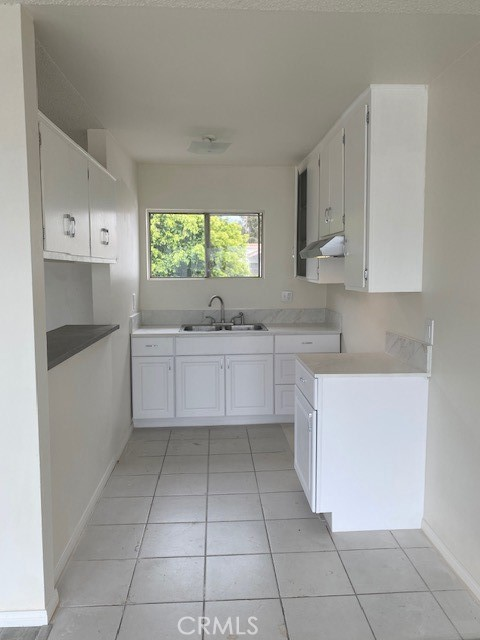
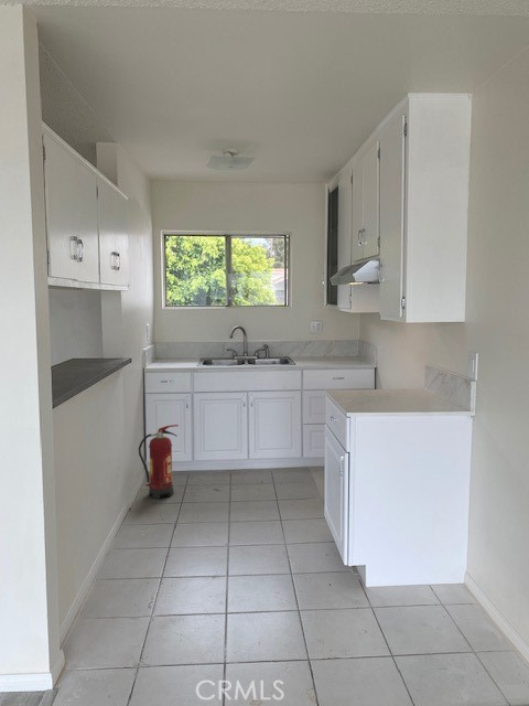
+ fire extinguisher (159, 459)
